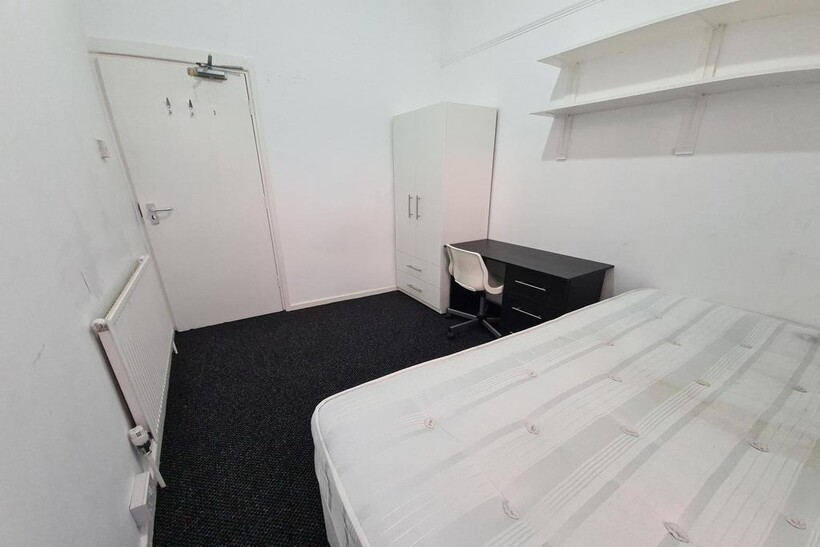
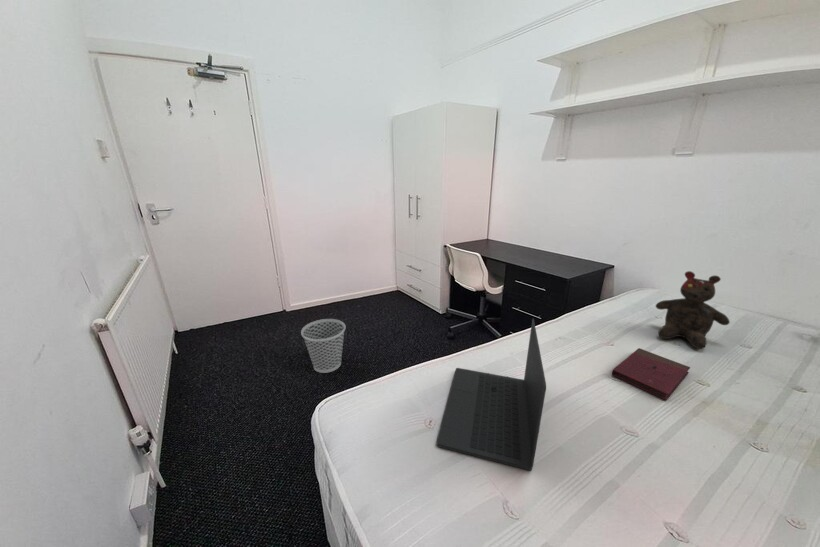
+ book (650, 371)
+ laptop (489, 375)
+ wastebasket (325, 346)
+ teddy bear (691, 307)
